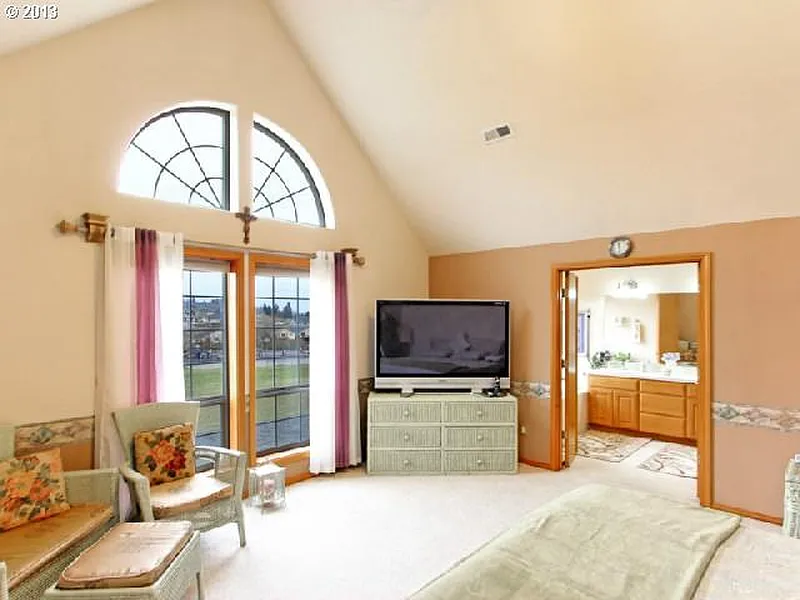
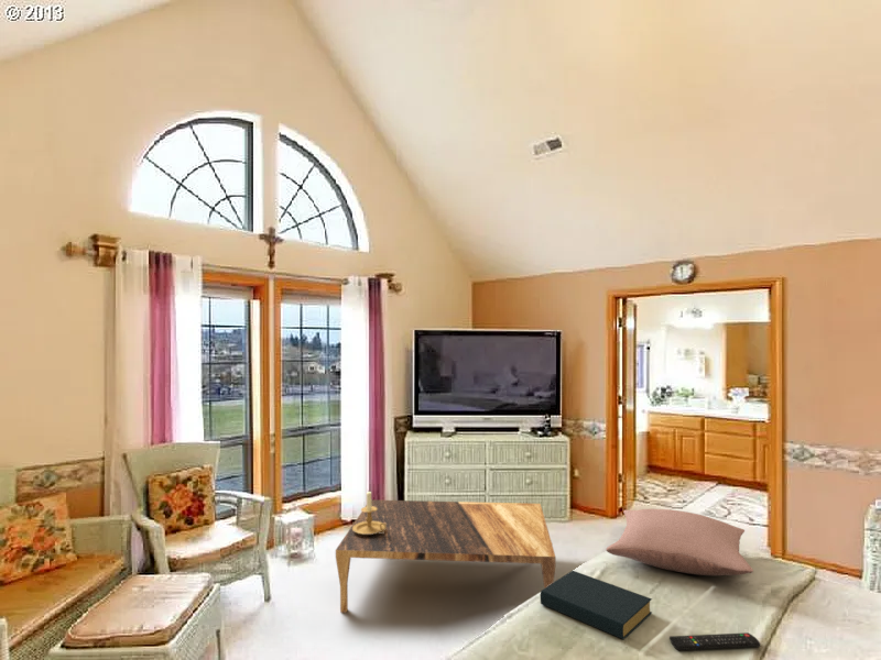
+ pillow (678, 538)
+ candle holder (369, 510)
+ remote control (715, 642)
+ coffee table (449, 553)
+ hardback book (595, 602)
